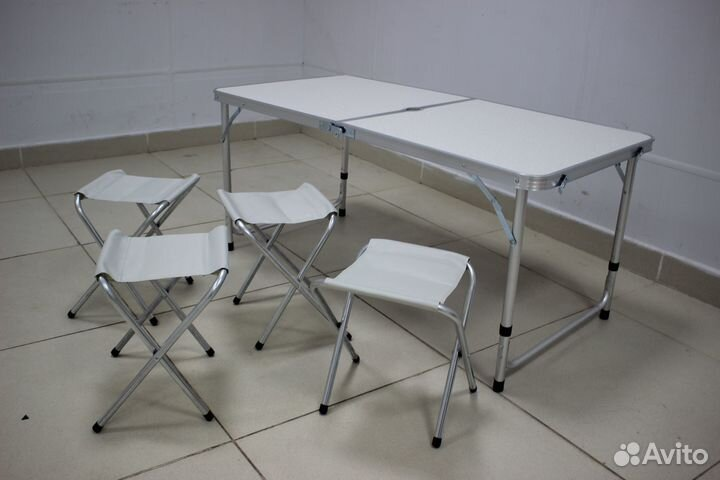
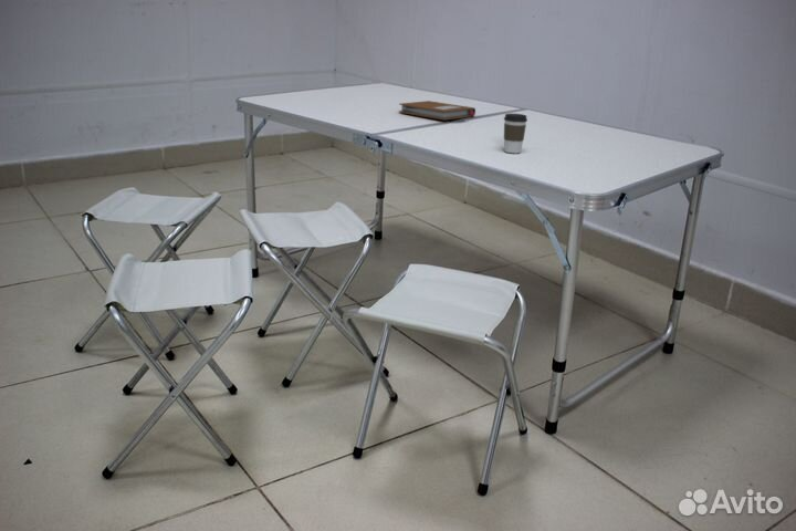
+ coffee cup (514, 133)
+ notebook (438, 110)
